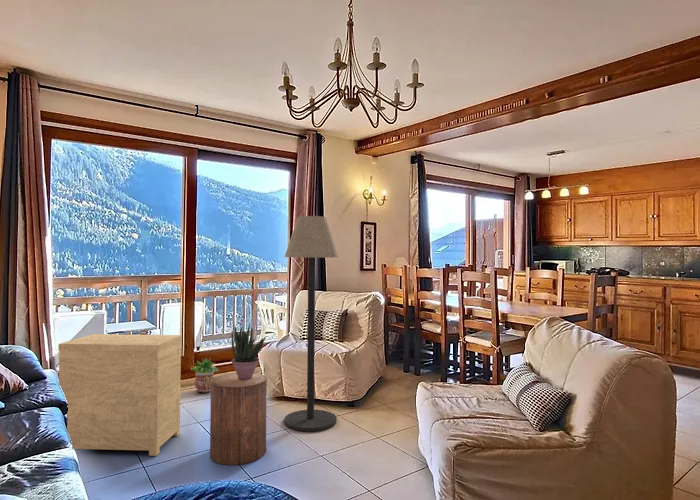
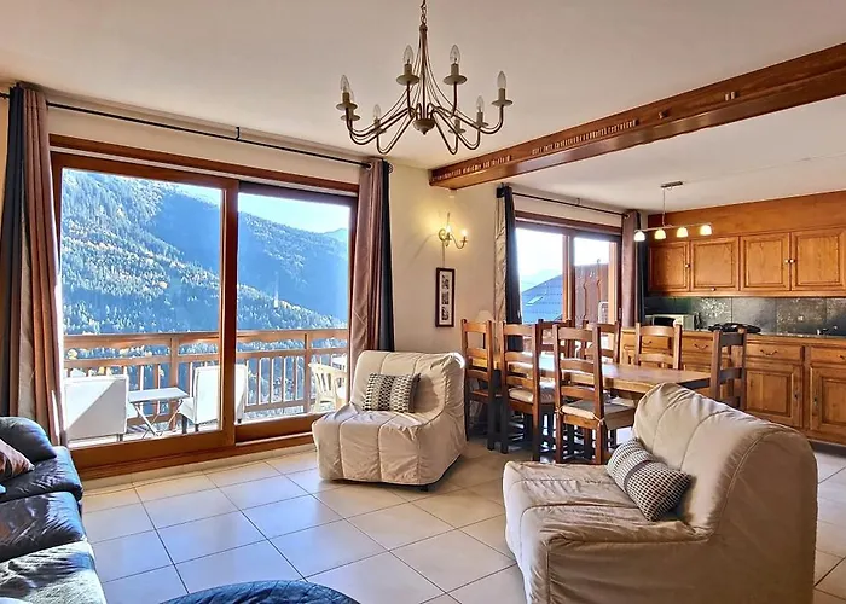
- floor lamp (311, 318)
- side table (125, 389)
- stool (238, 415)
- potted plant (246, 350)
- potted plant (204, 374)
